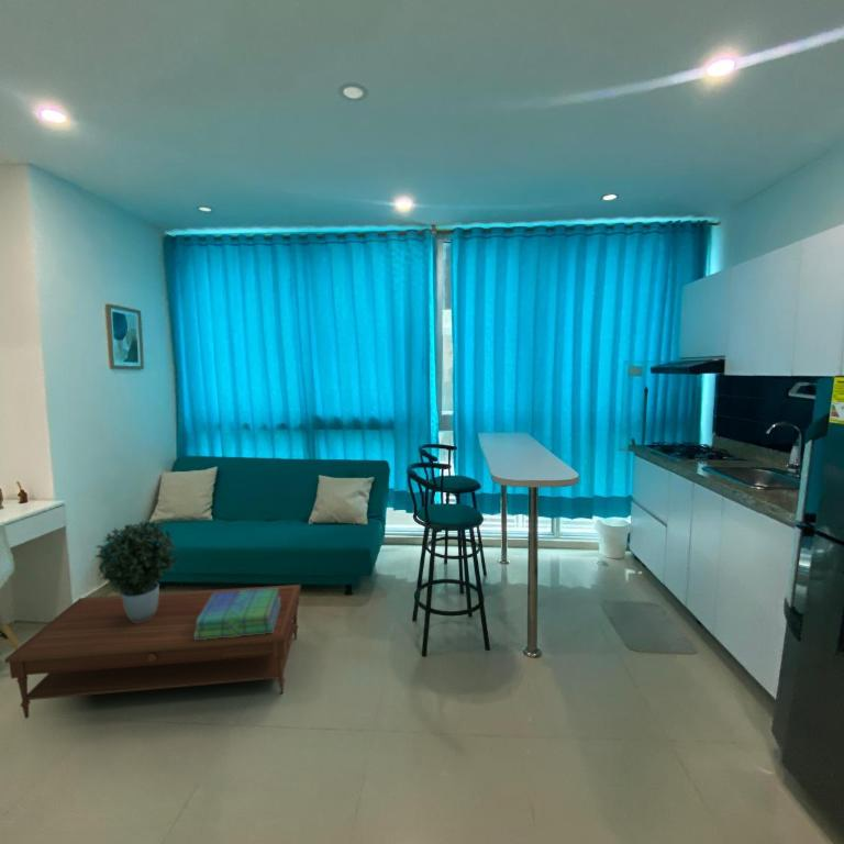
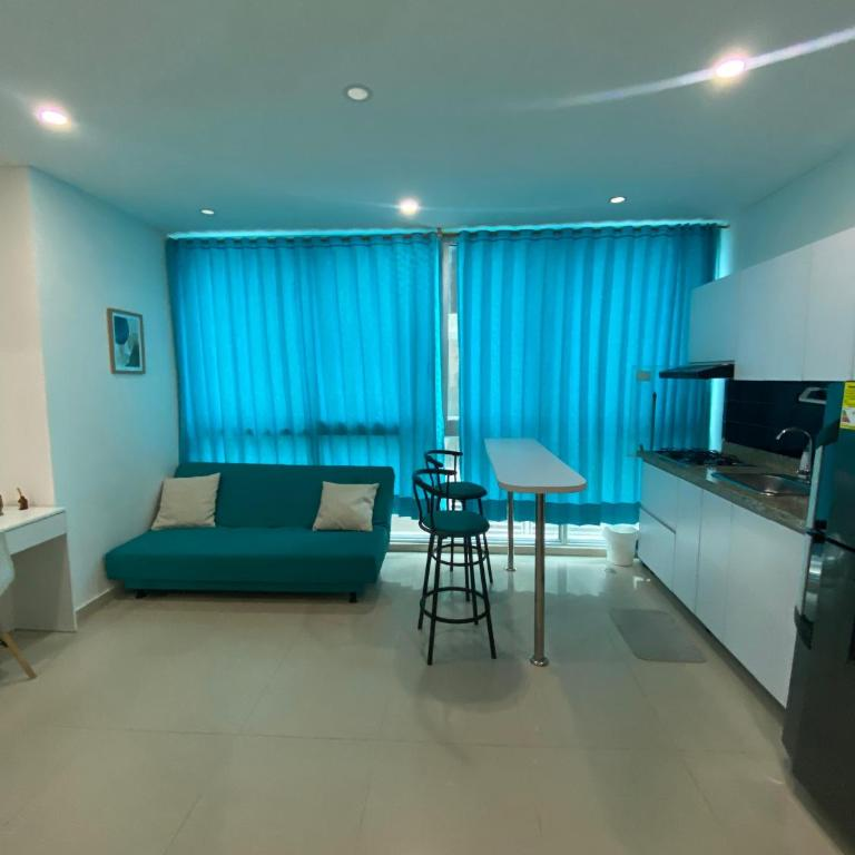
- stack of books (240, 611)
- potted plant (140, 569)
- coffee table (176, 644)
